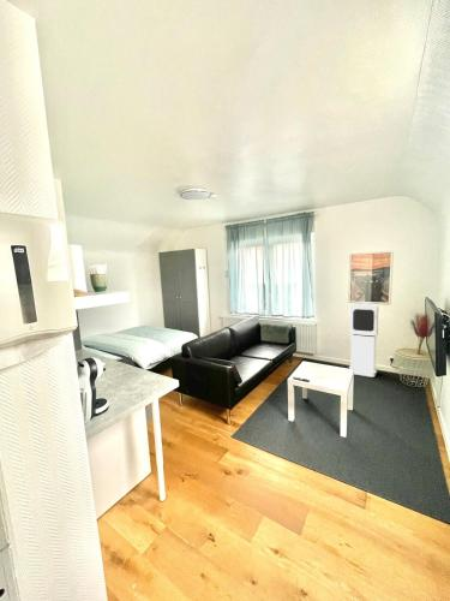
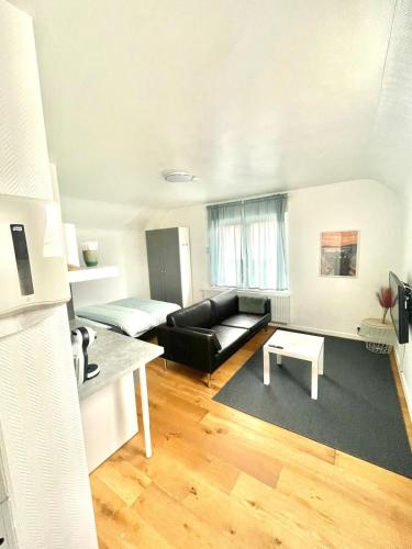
- air purifier (362, 338)
